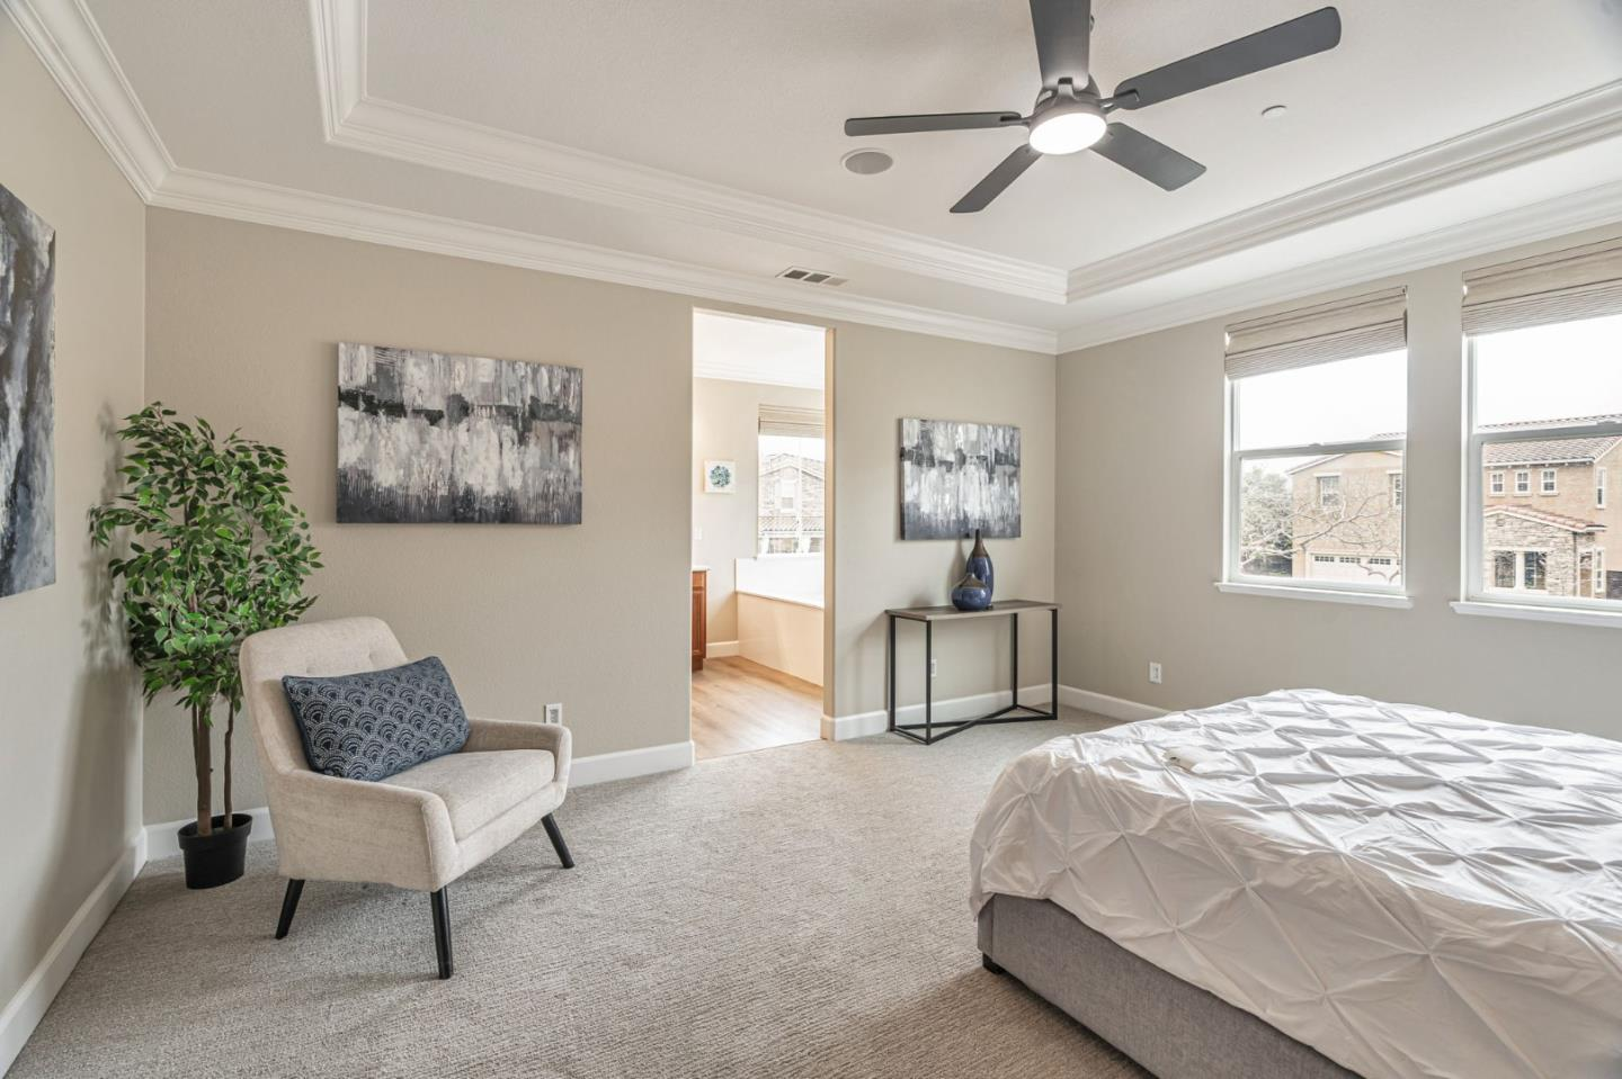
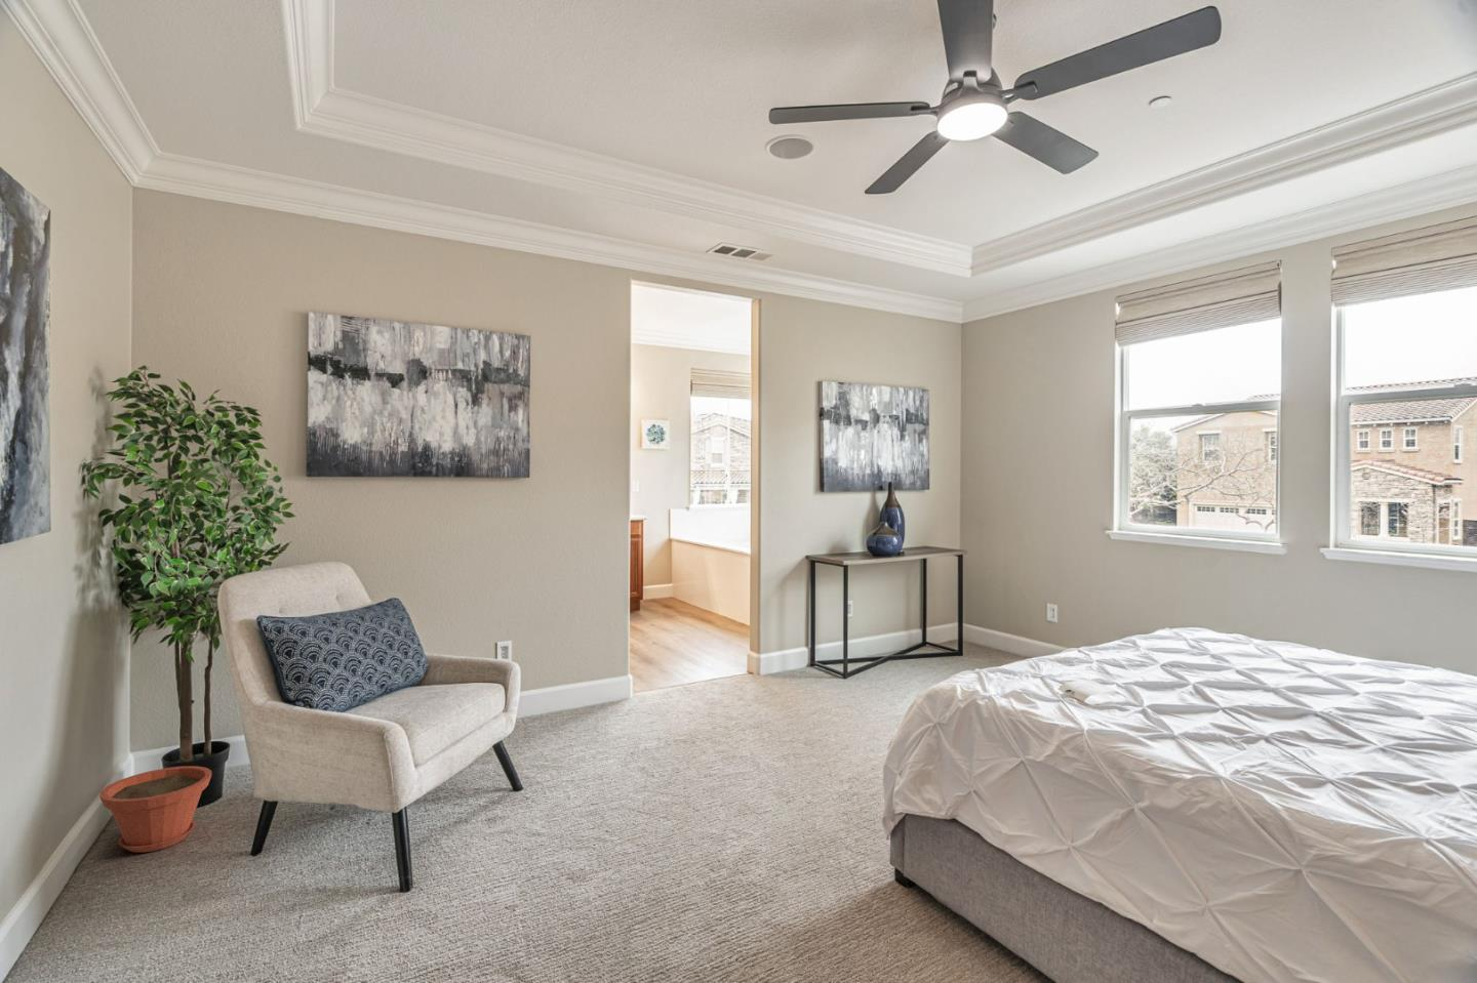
+ plant pot (157, 811)
